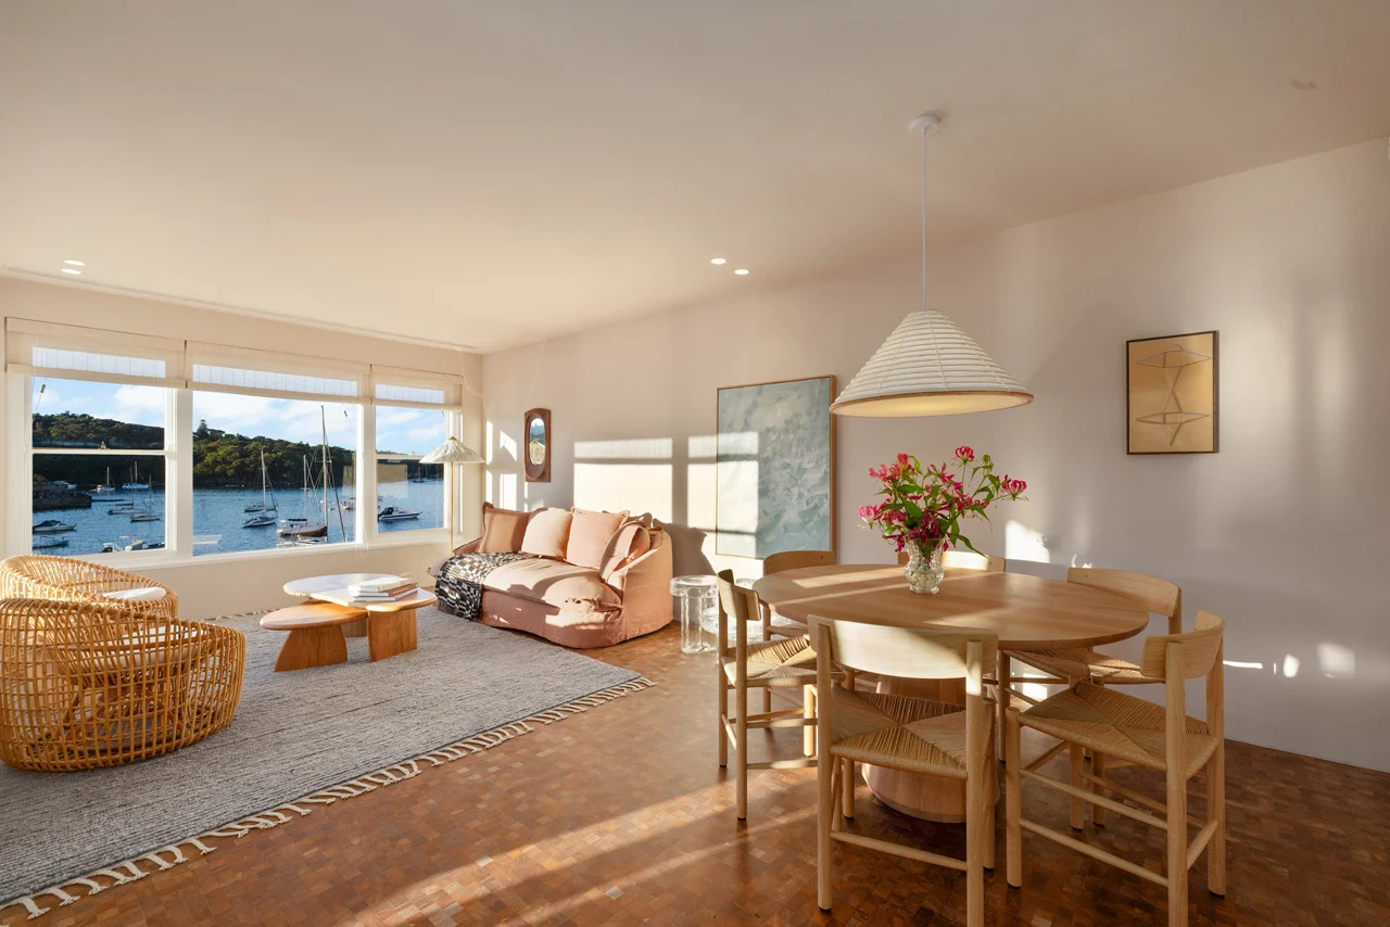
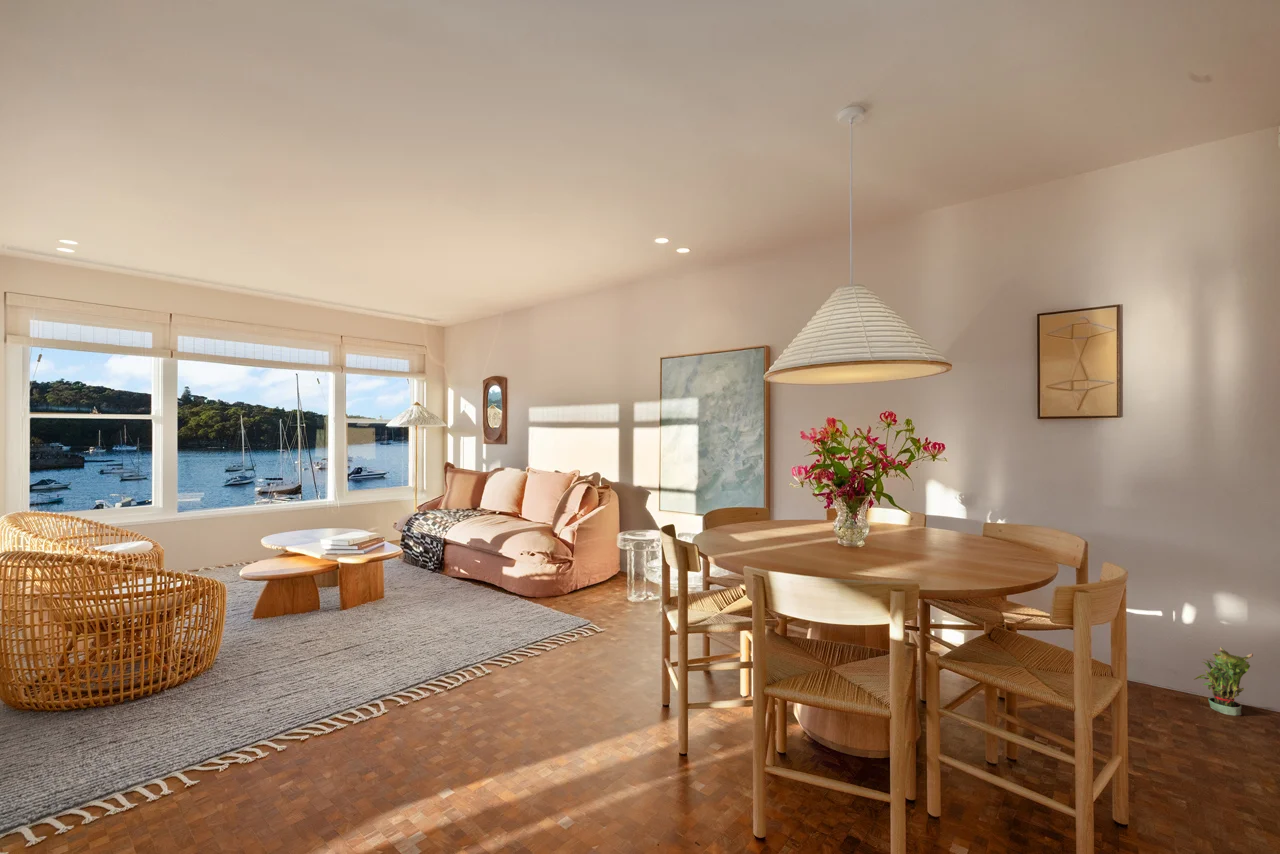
+ potted plant (1221, 677)
